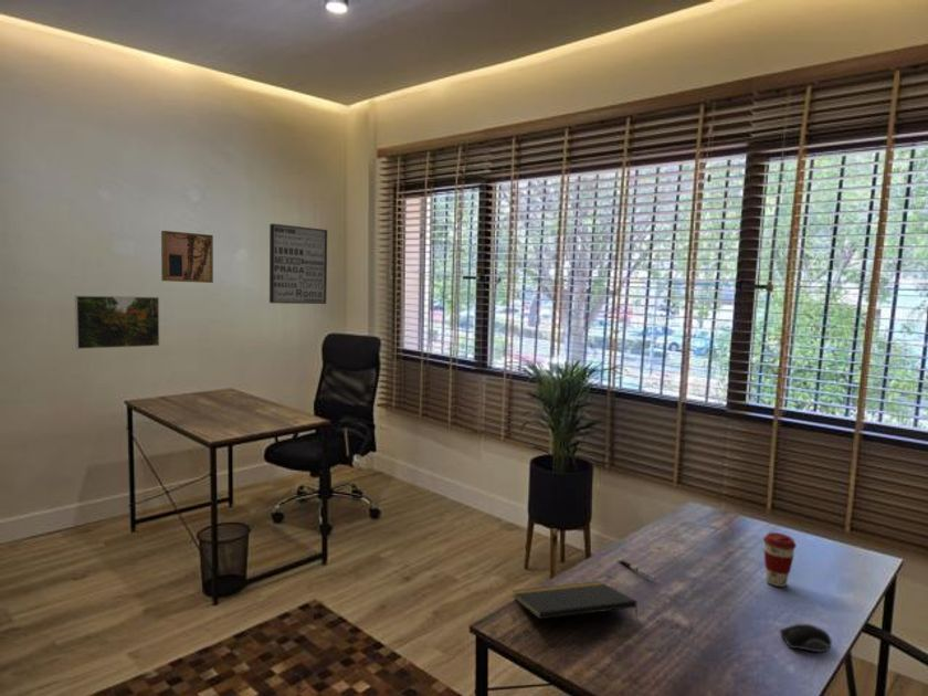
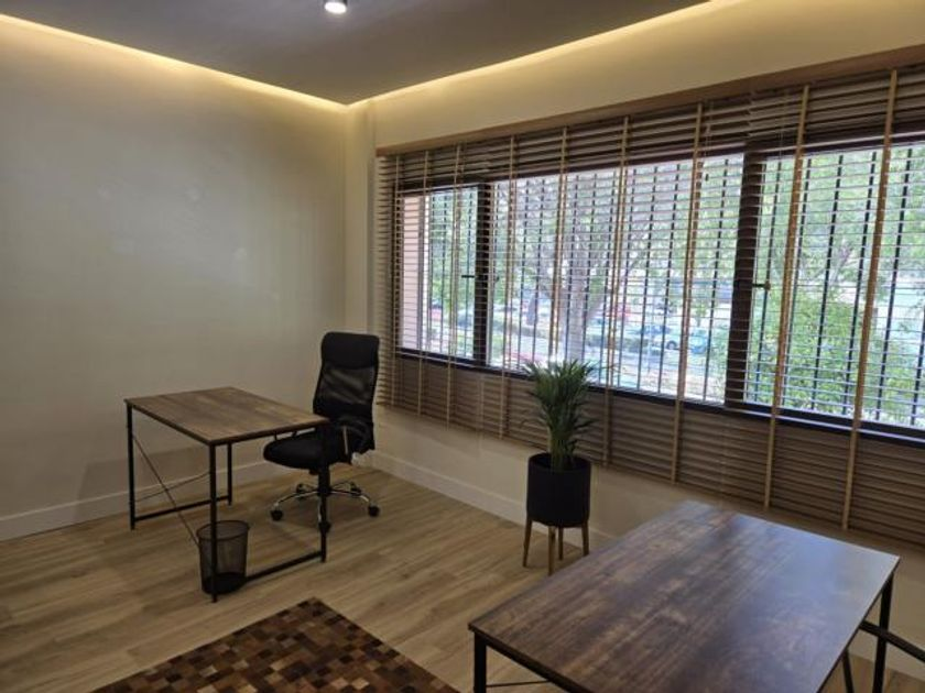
- computer mouse (806, 634)
- wall art (298, 265)
- pen (634, 568)
- notepad (572, 599)
- wall art (188, 257)
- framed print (118, 321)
- coffee cup (778, 559)
